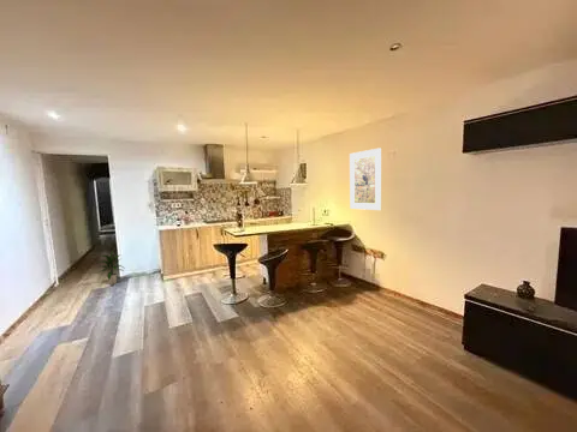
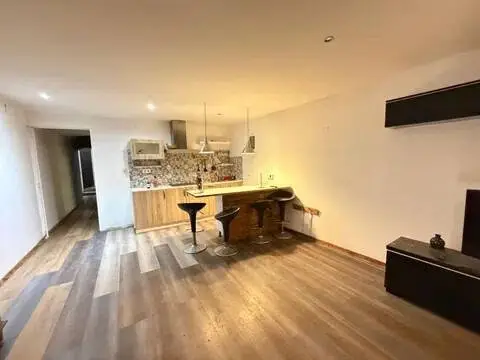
- indoor plant (111, 266)
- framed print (364, 180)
